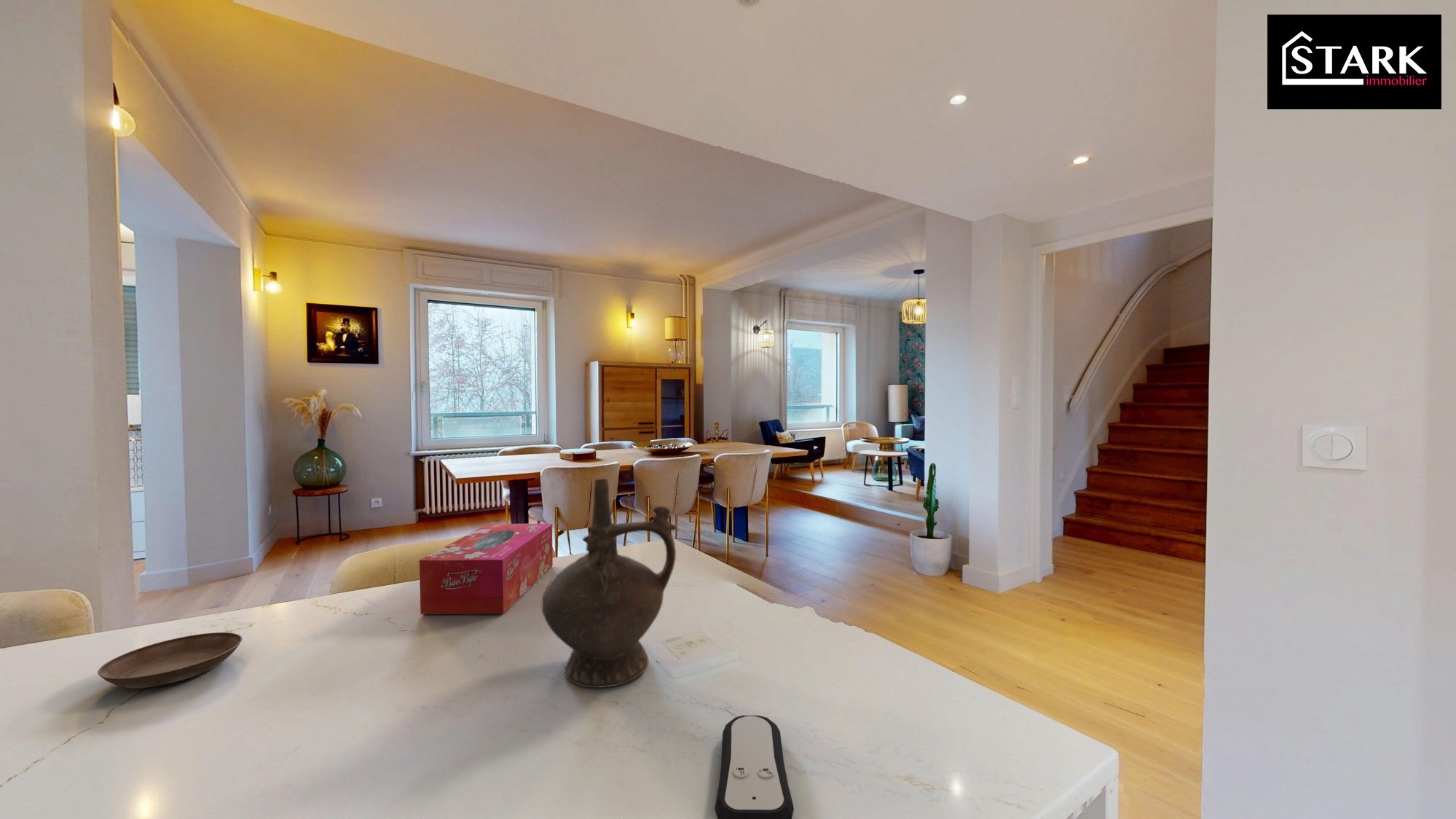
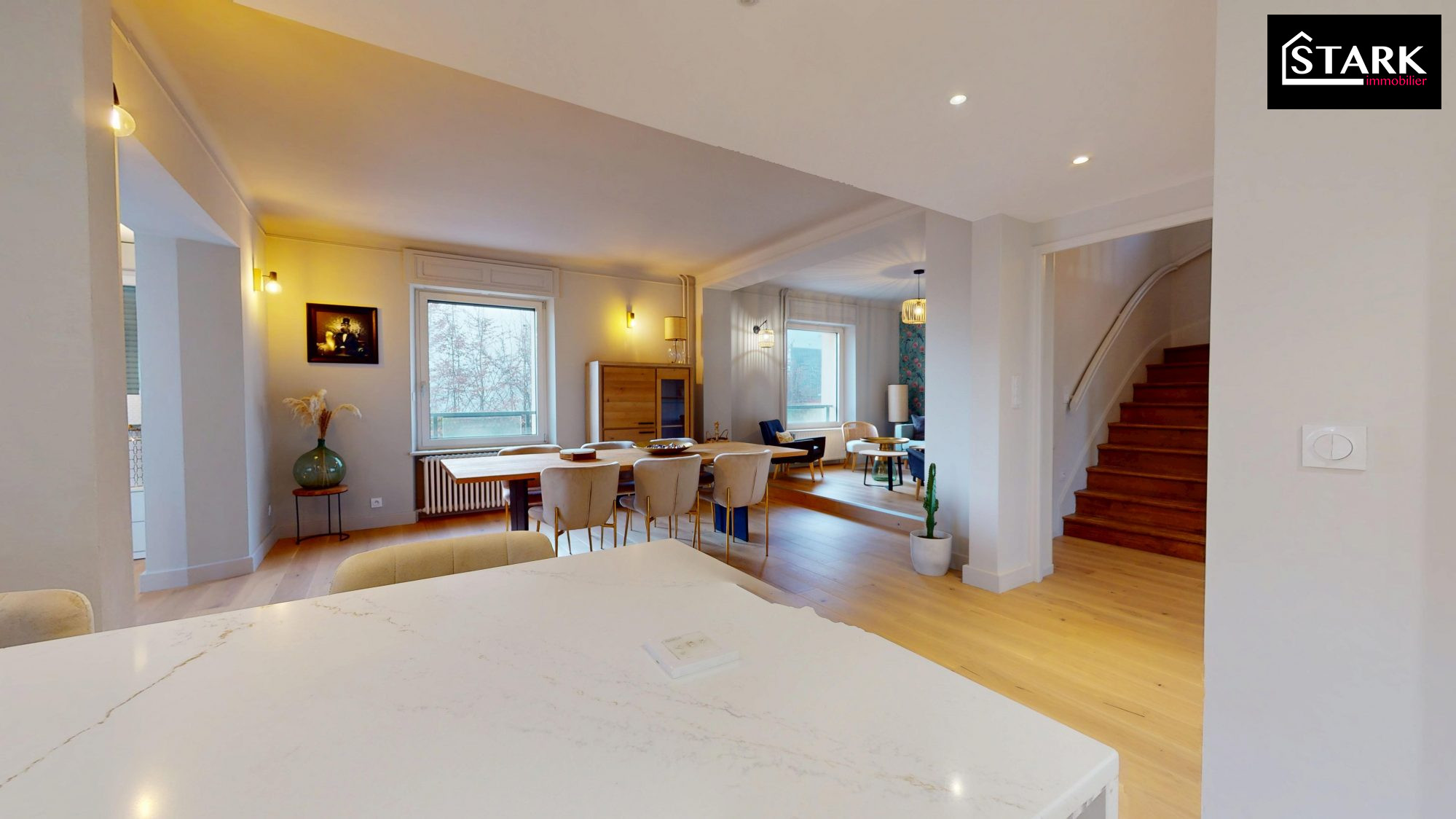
- ceremonial vessel (611, 573)
- tissue box (495, 563)
- remote control (752, 765)
- saucer (175, 661)
